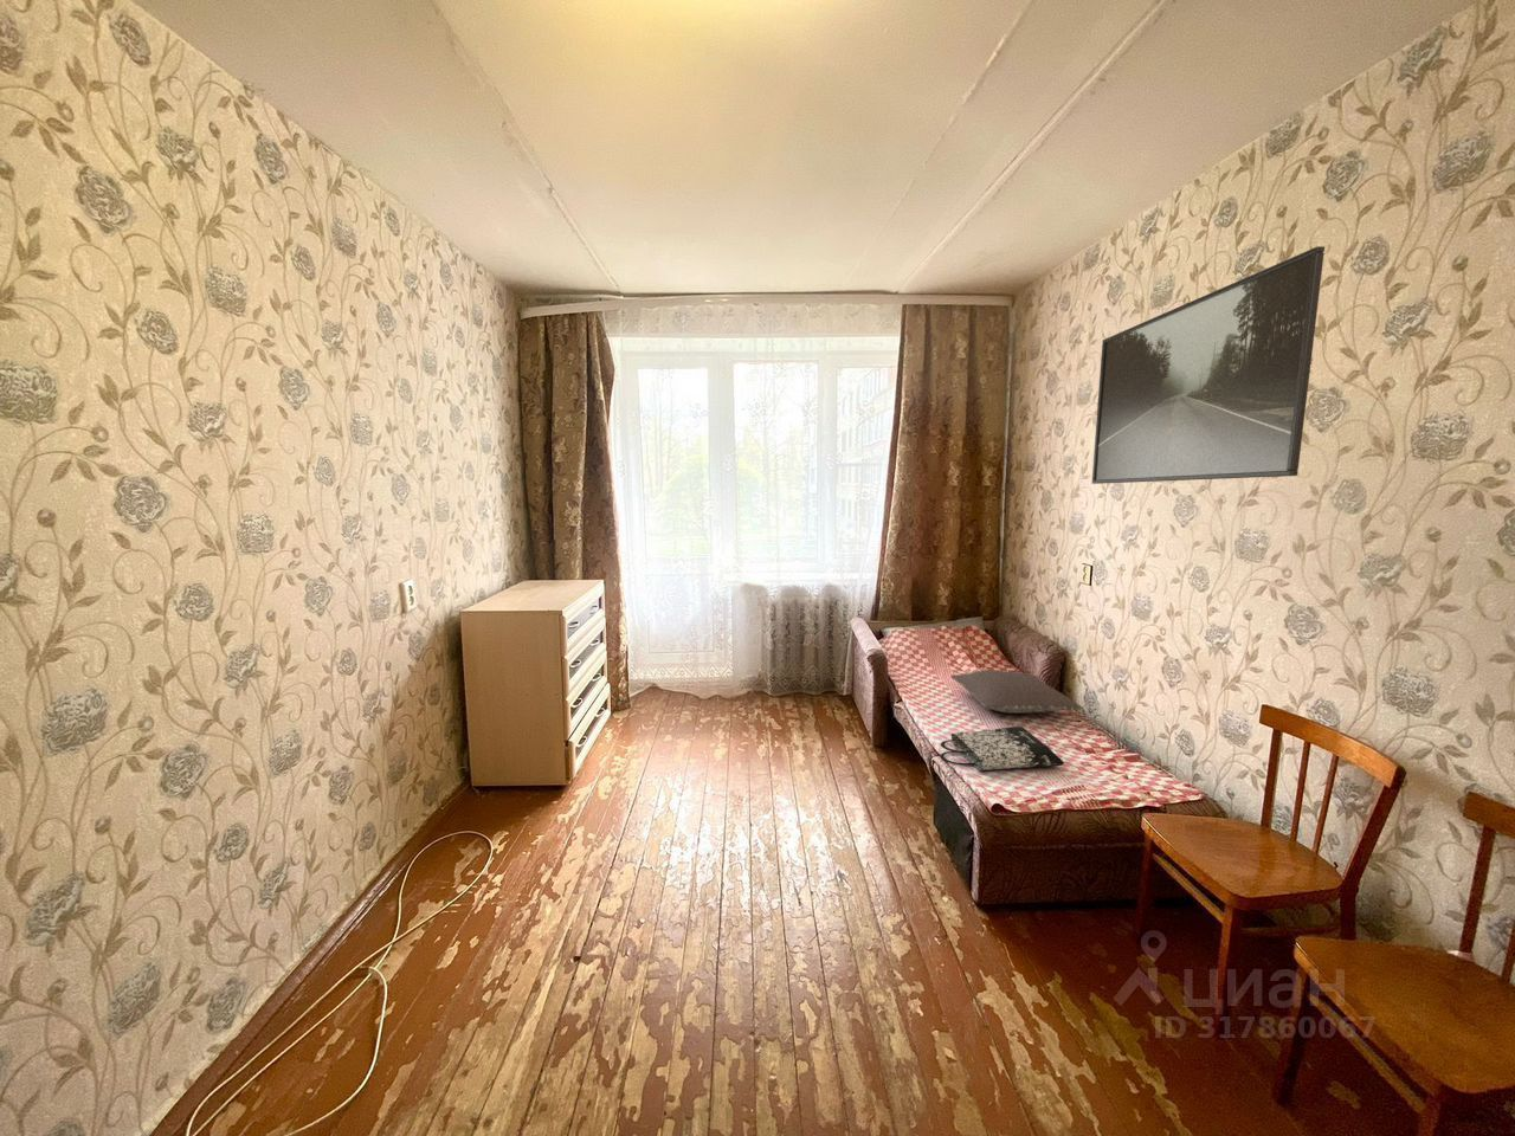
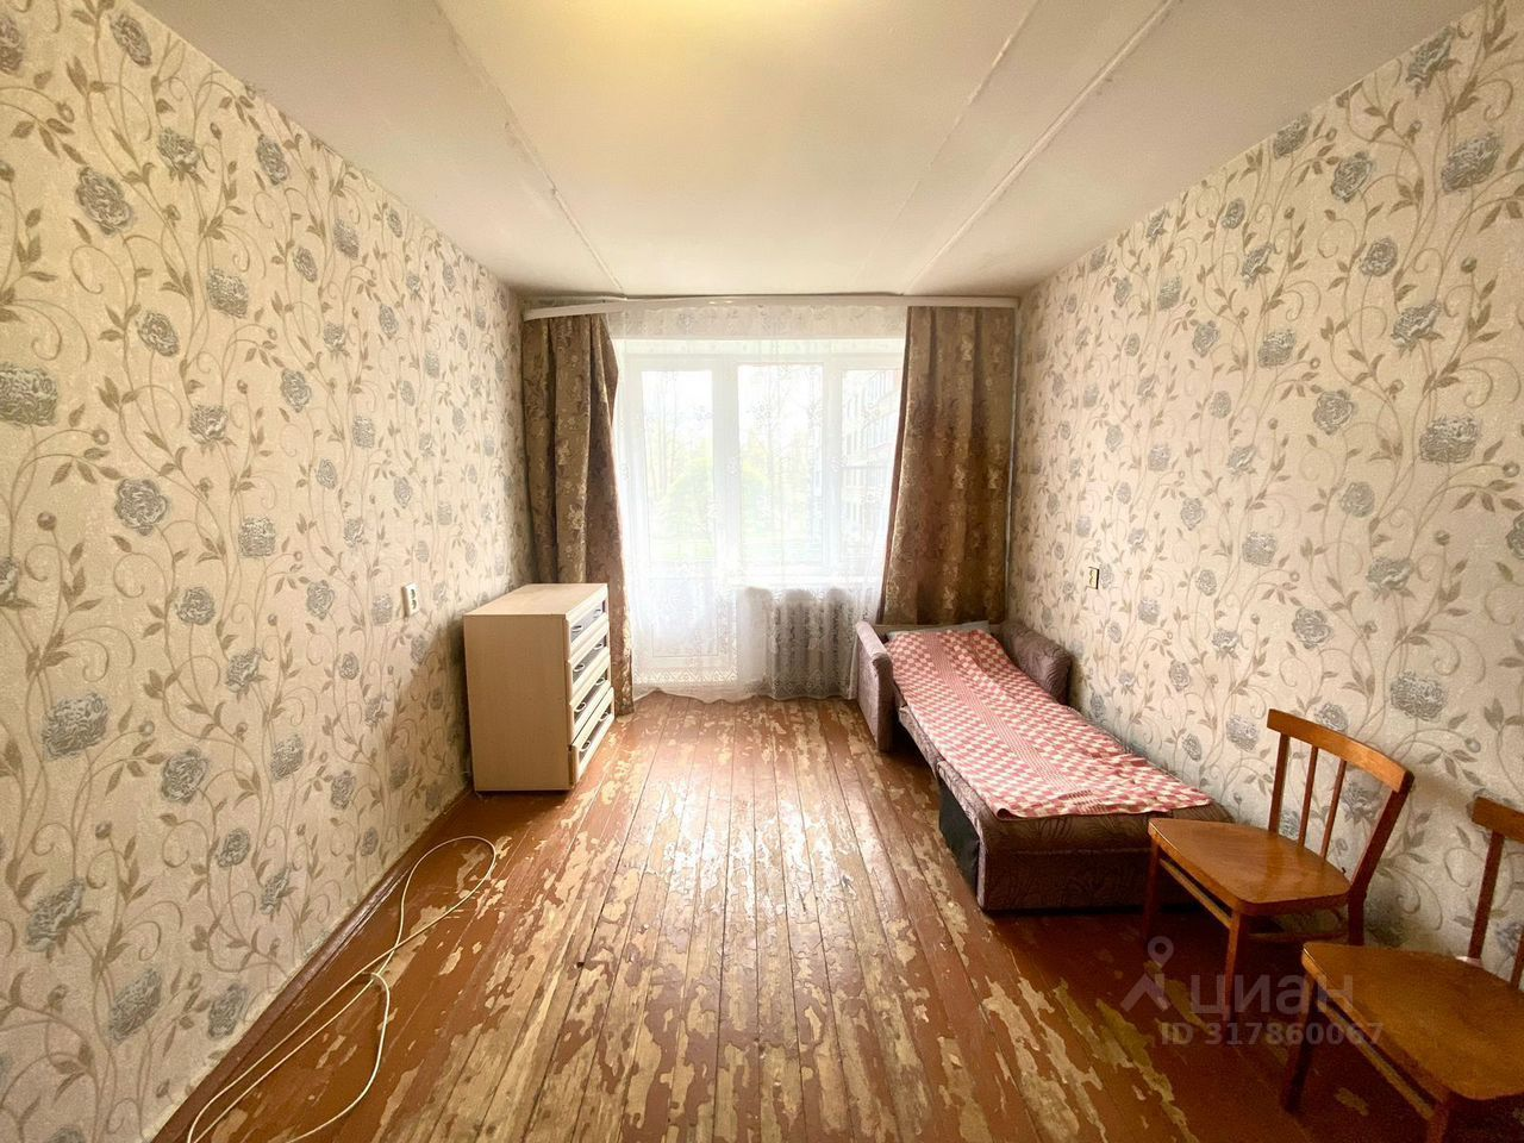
- tote bag (990, 747)
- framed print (1179, 393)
- pillow (1010, 690)
